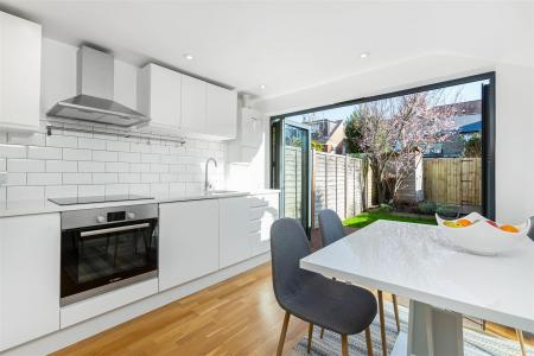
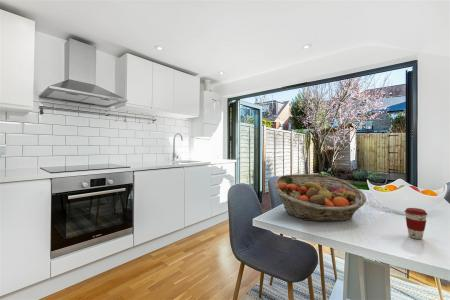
+ fruit basket (316, 195)
+ coffee cup (415, 223)
